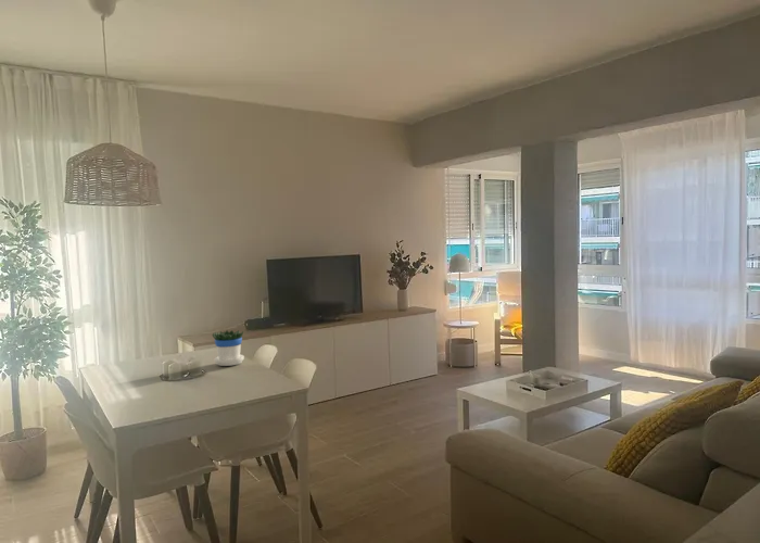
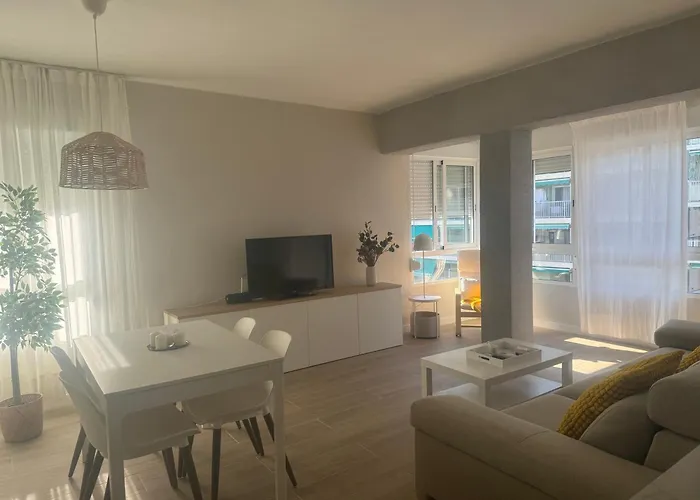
- flowerpot (228, 348)
